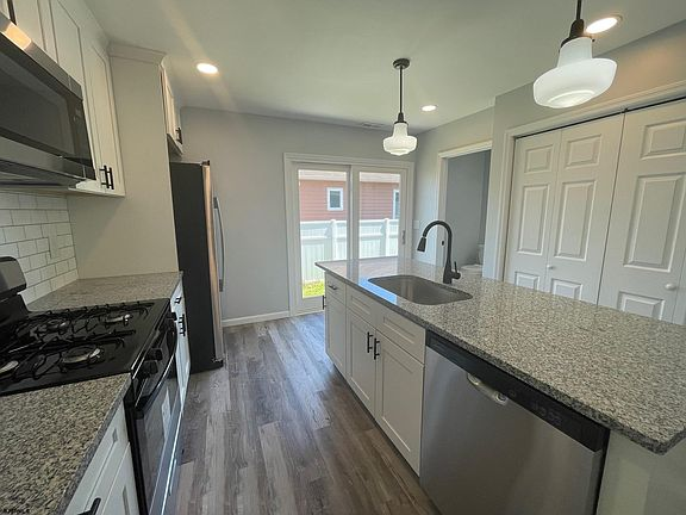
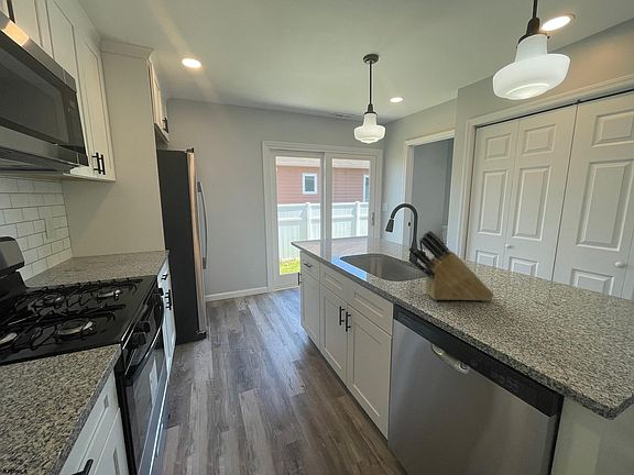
+ knife block (449, 264)
